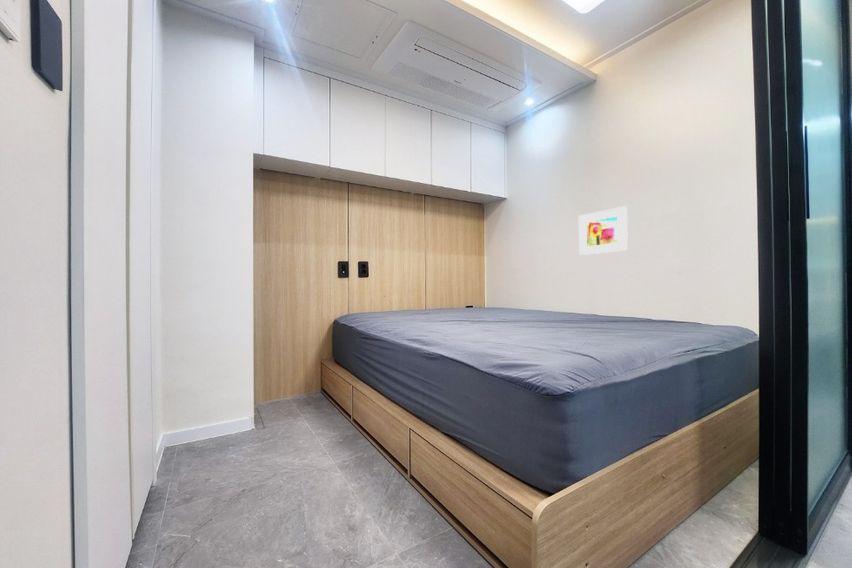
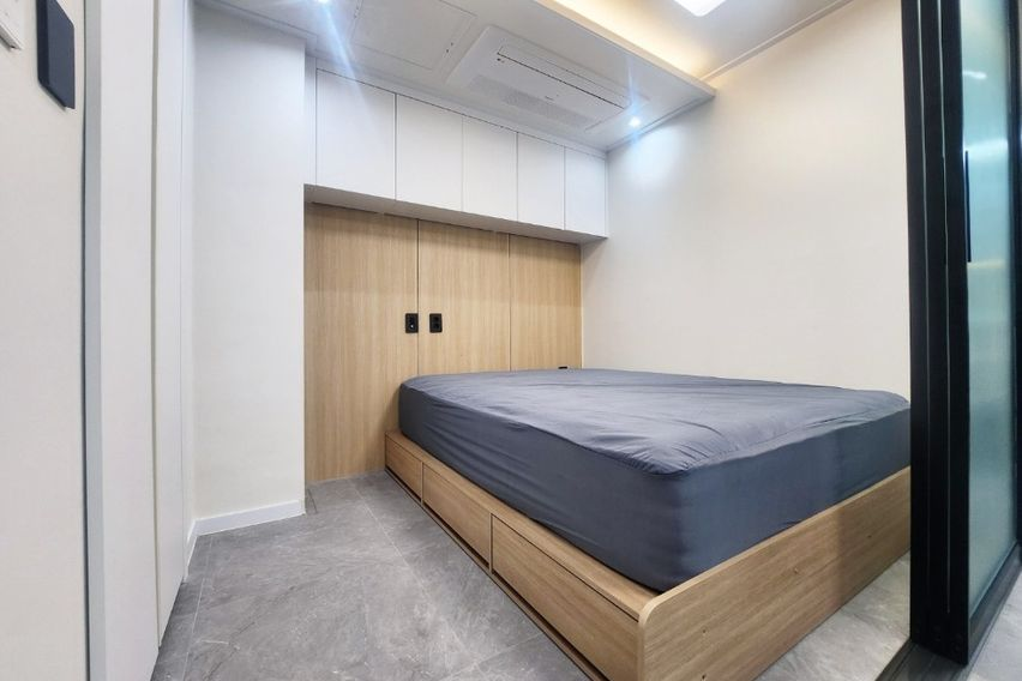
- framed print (601, 232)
